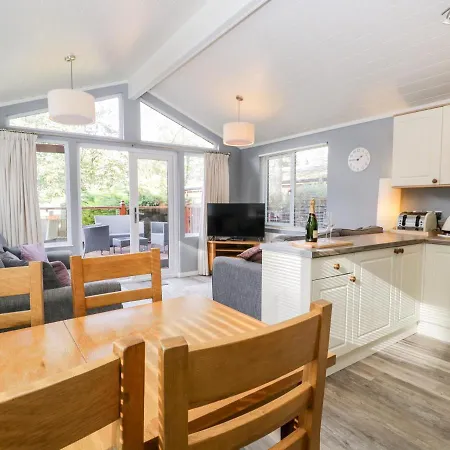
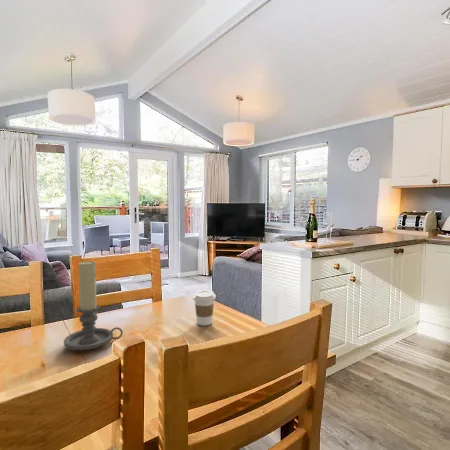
+ coffee cup (204, 307)
+ candle holder (93, 302)
